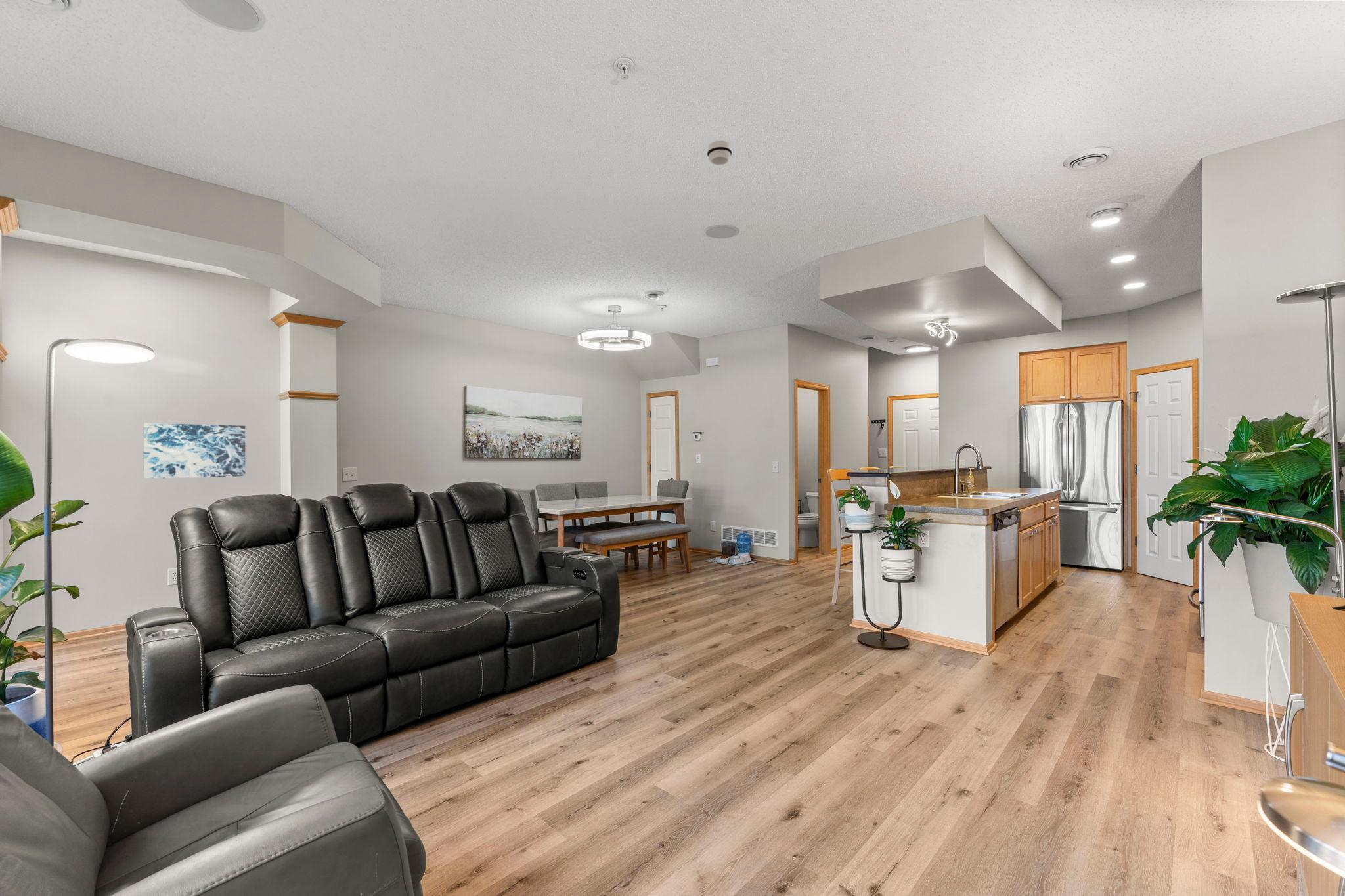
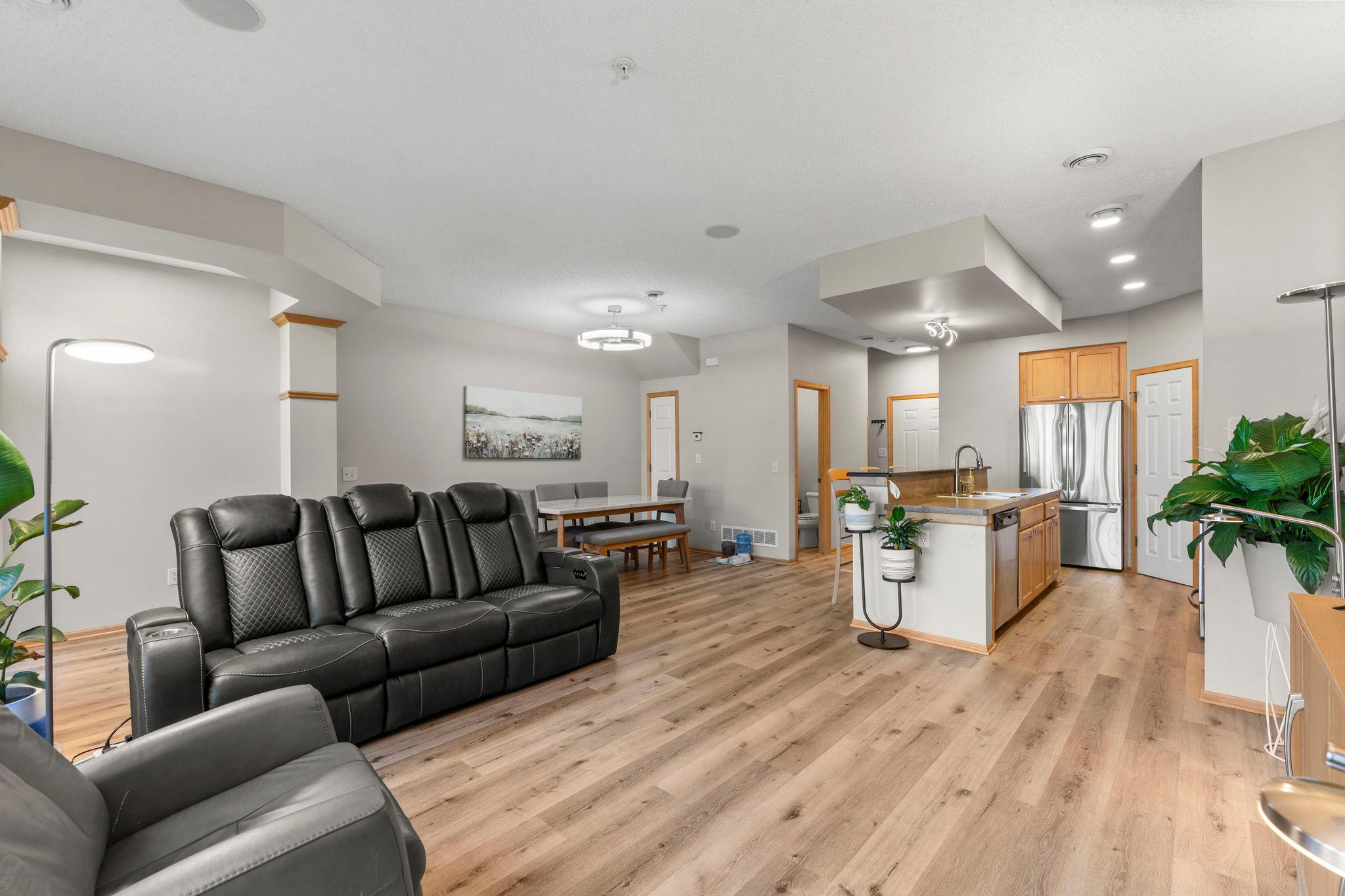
- smoke detector (719, 153)
- wall art (196, 450)
